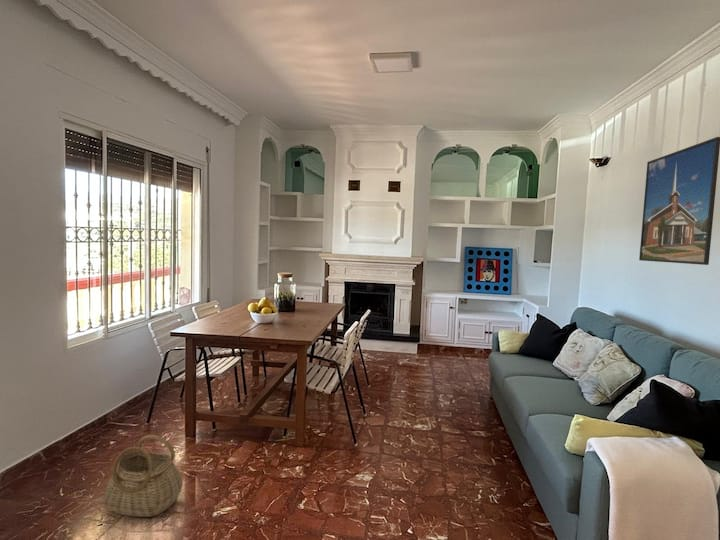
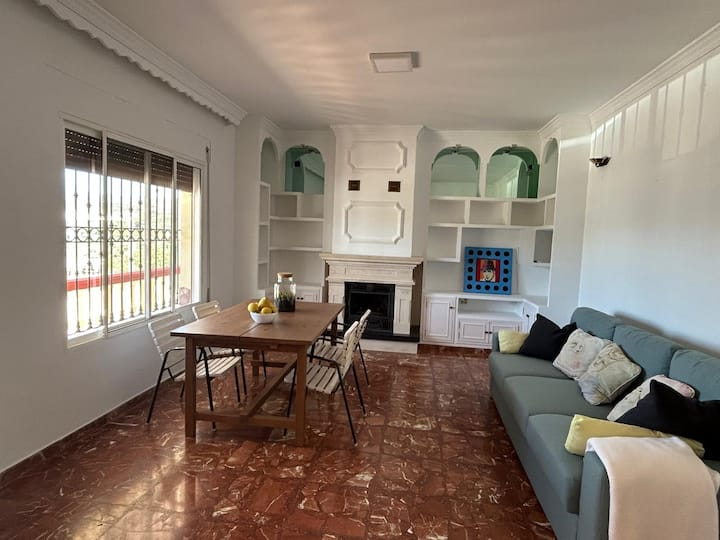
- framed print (674, 207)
- basket (144, 473)
